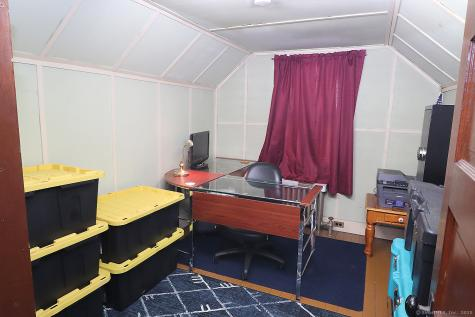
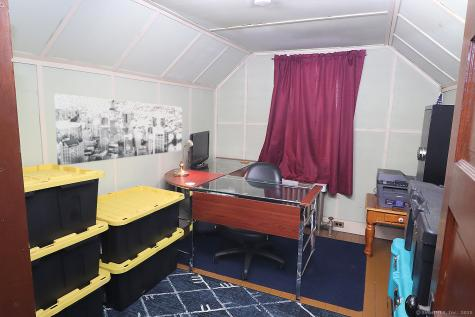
+ wall art (134, 129)
